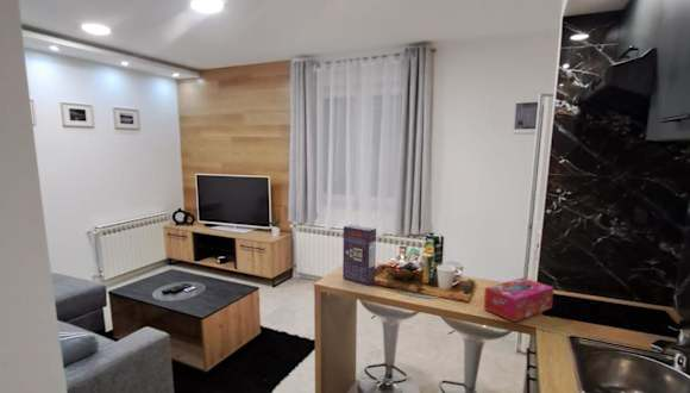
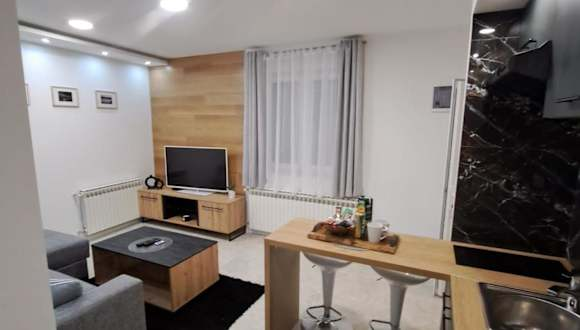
- cereal box (358, 254)
- tissue box (519, 298)
